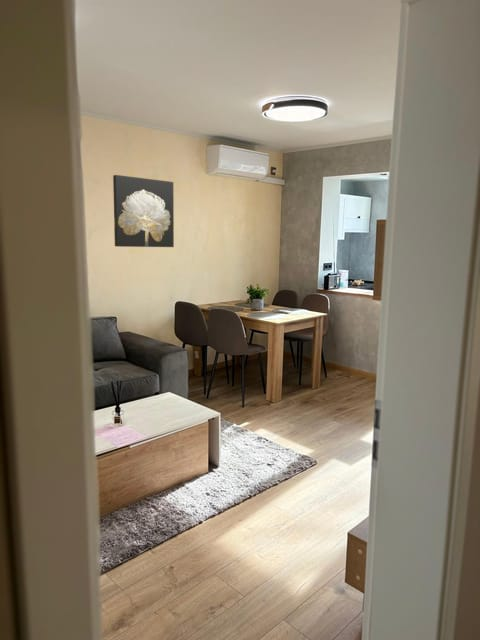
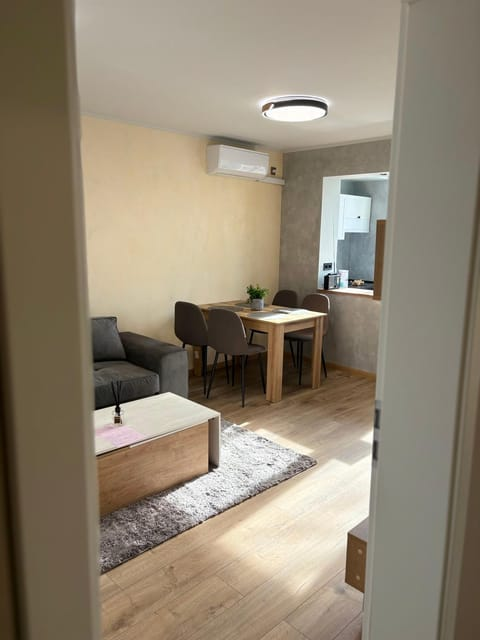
- wall art (144, 213)
